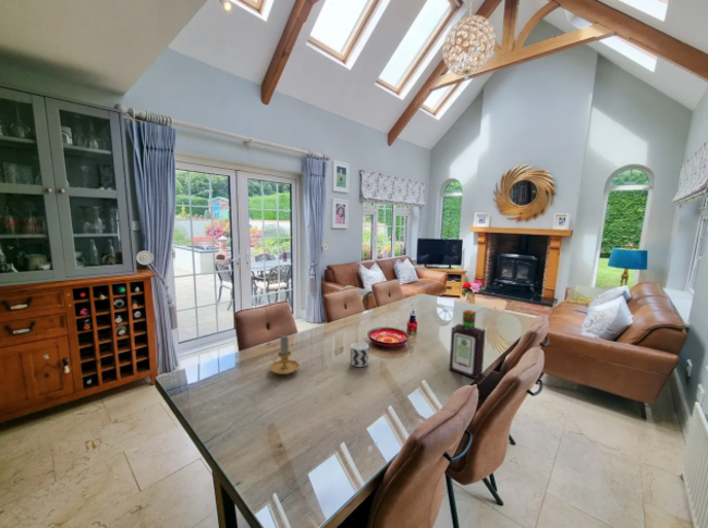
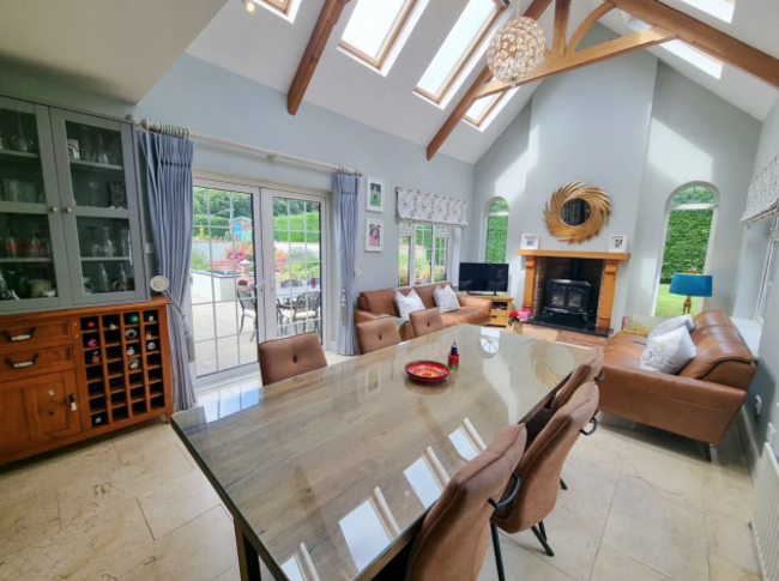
- candle (282, 351)
- bottle (467, 341)
- cup (361, 353)
